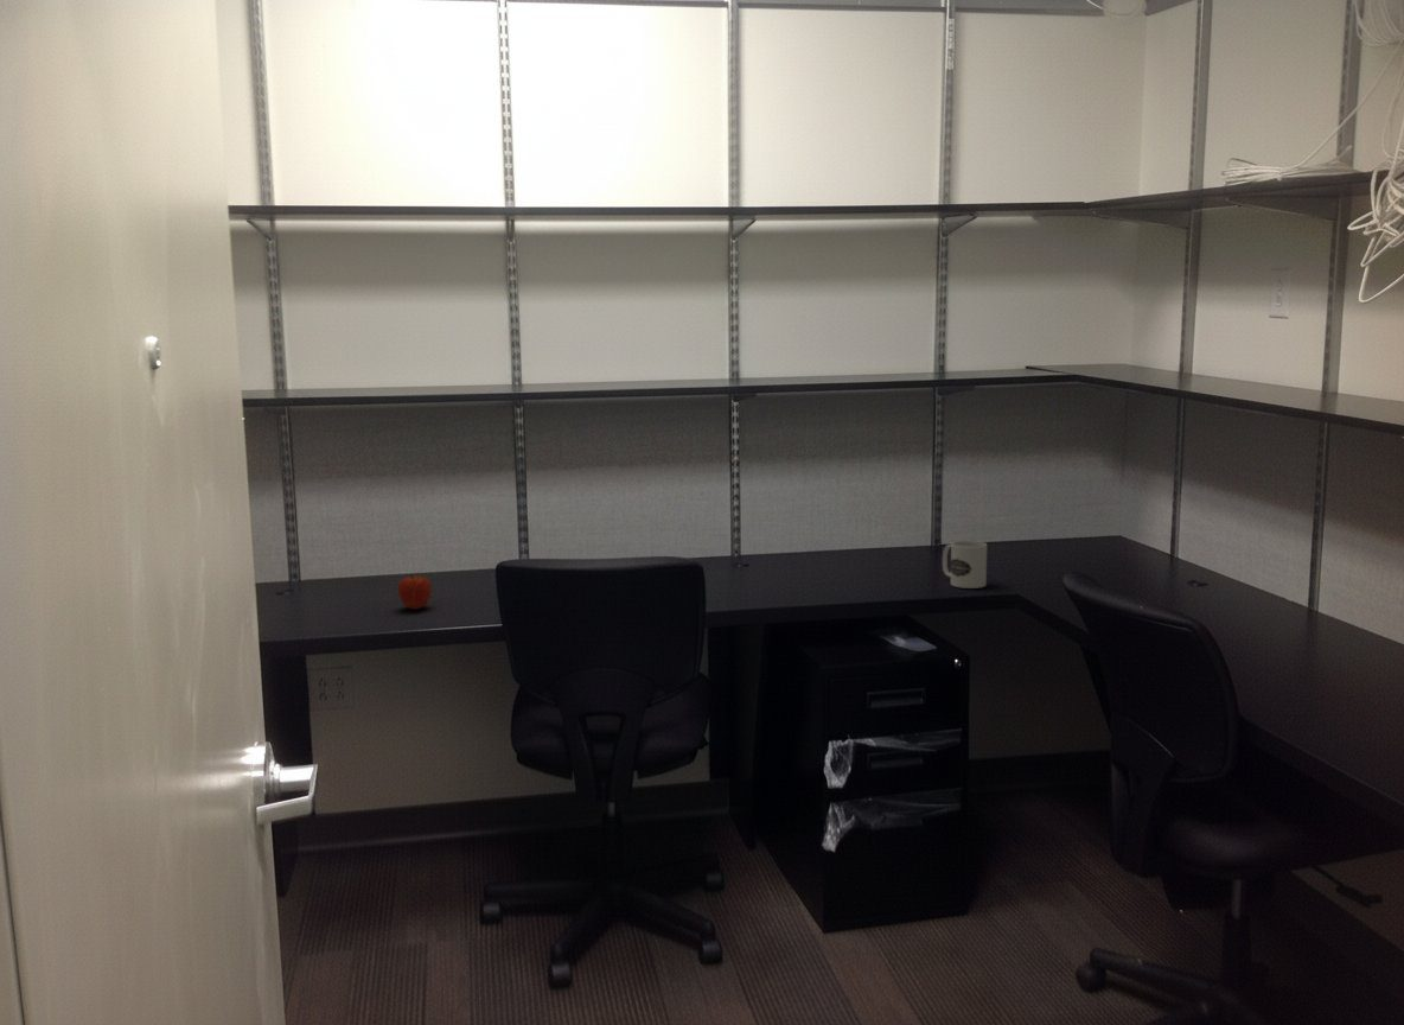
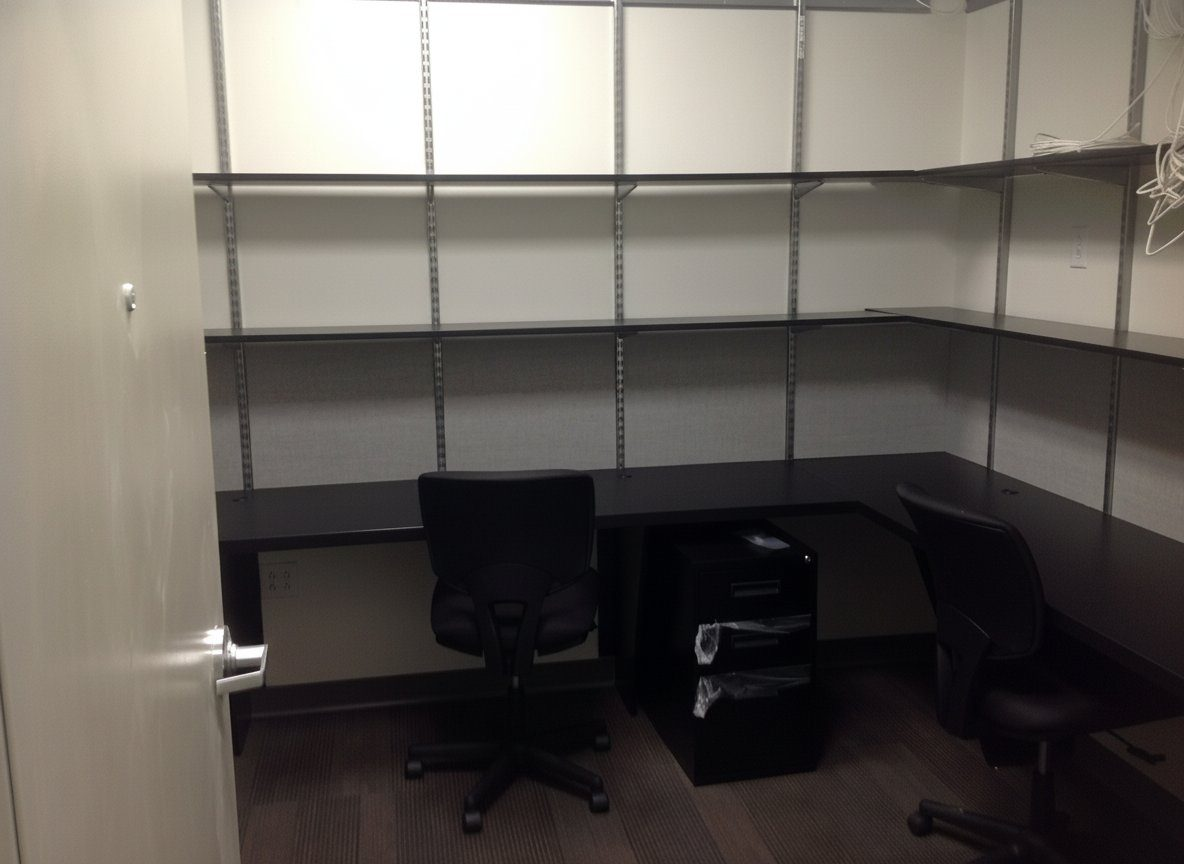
- fruit (414, 591)
- mug (962, 562)
